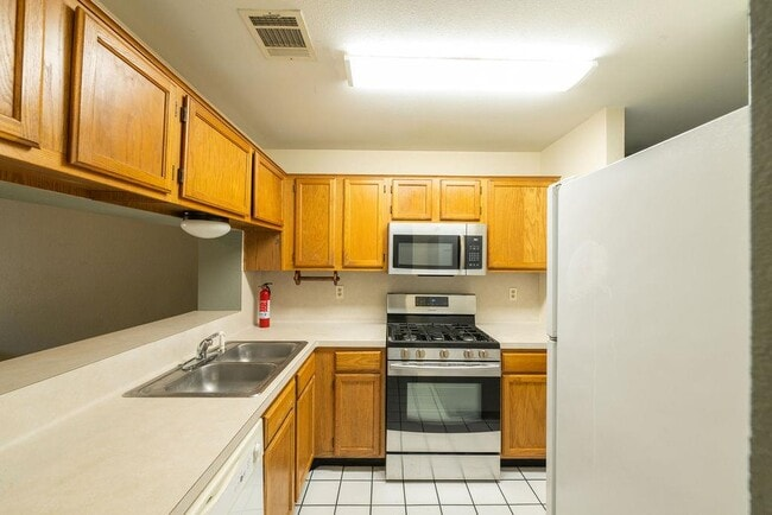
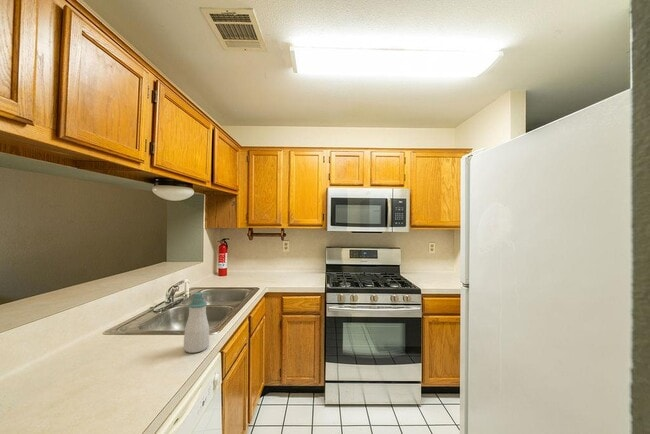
+ soap bottle (197, 320)
